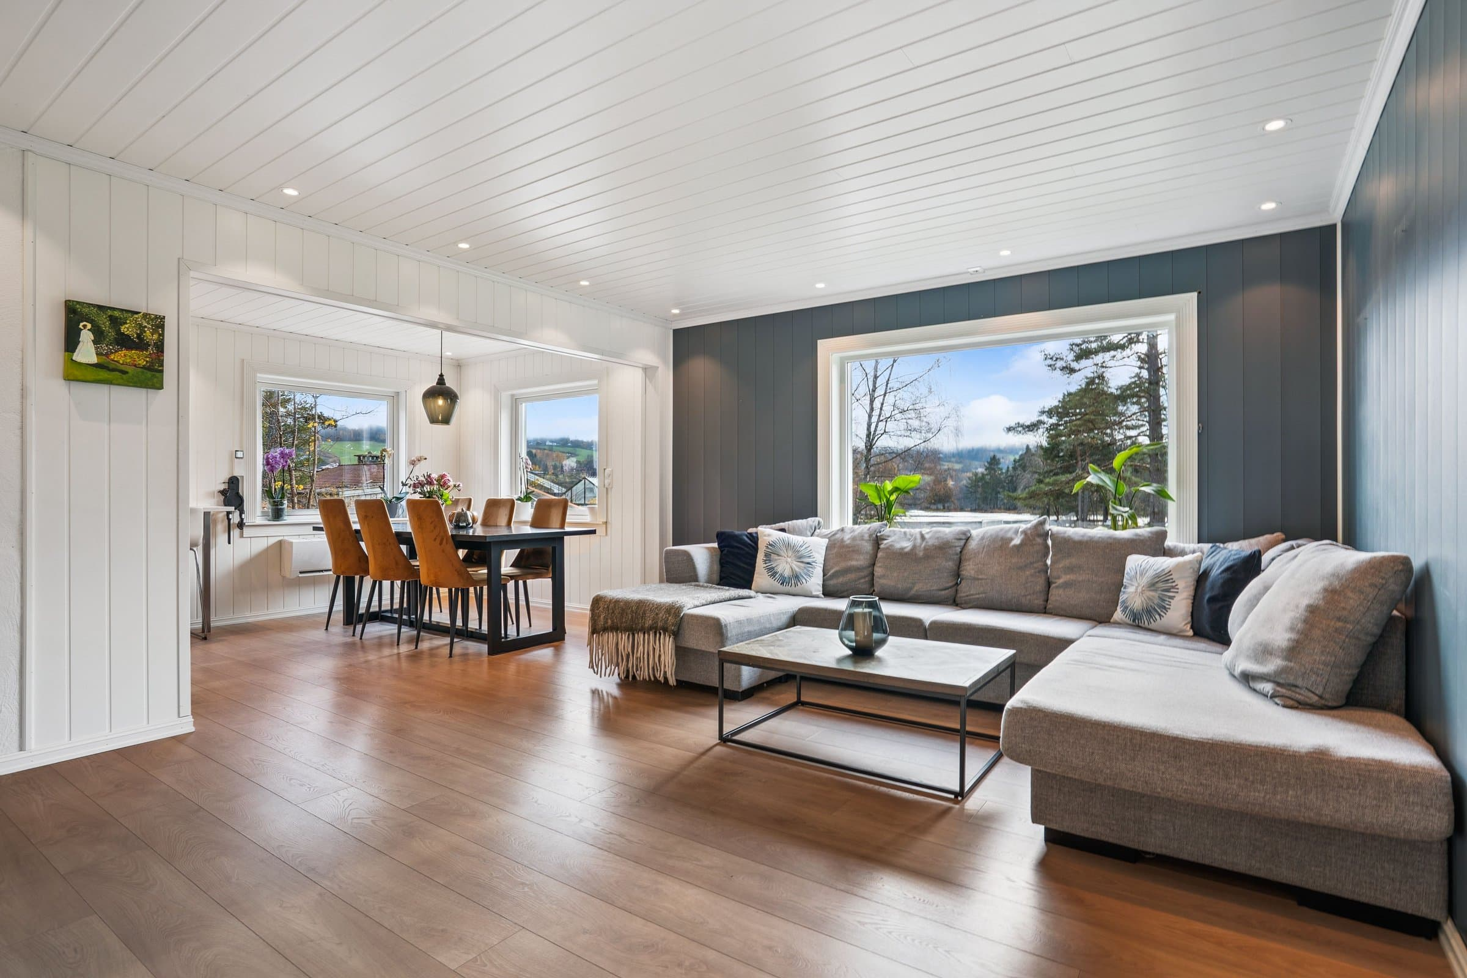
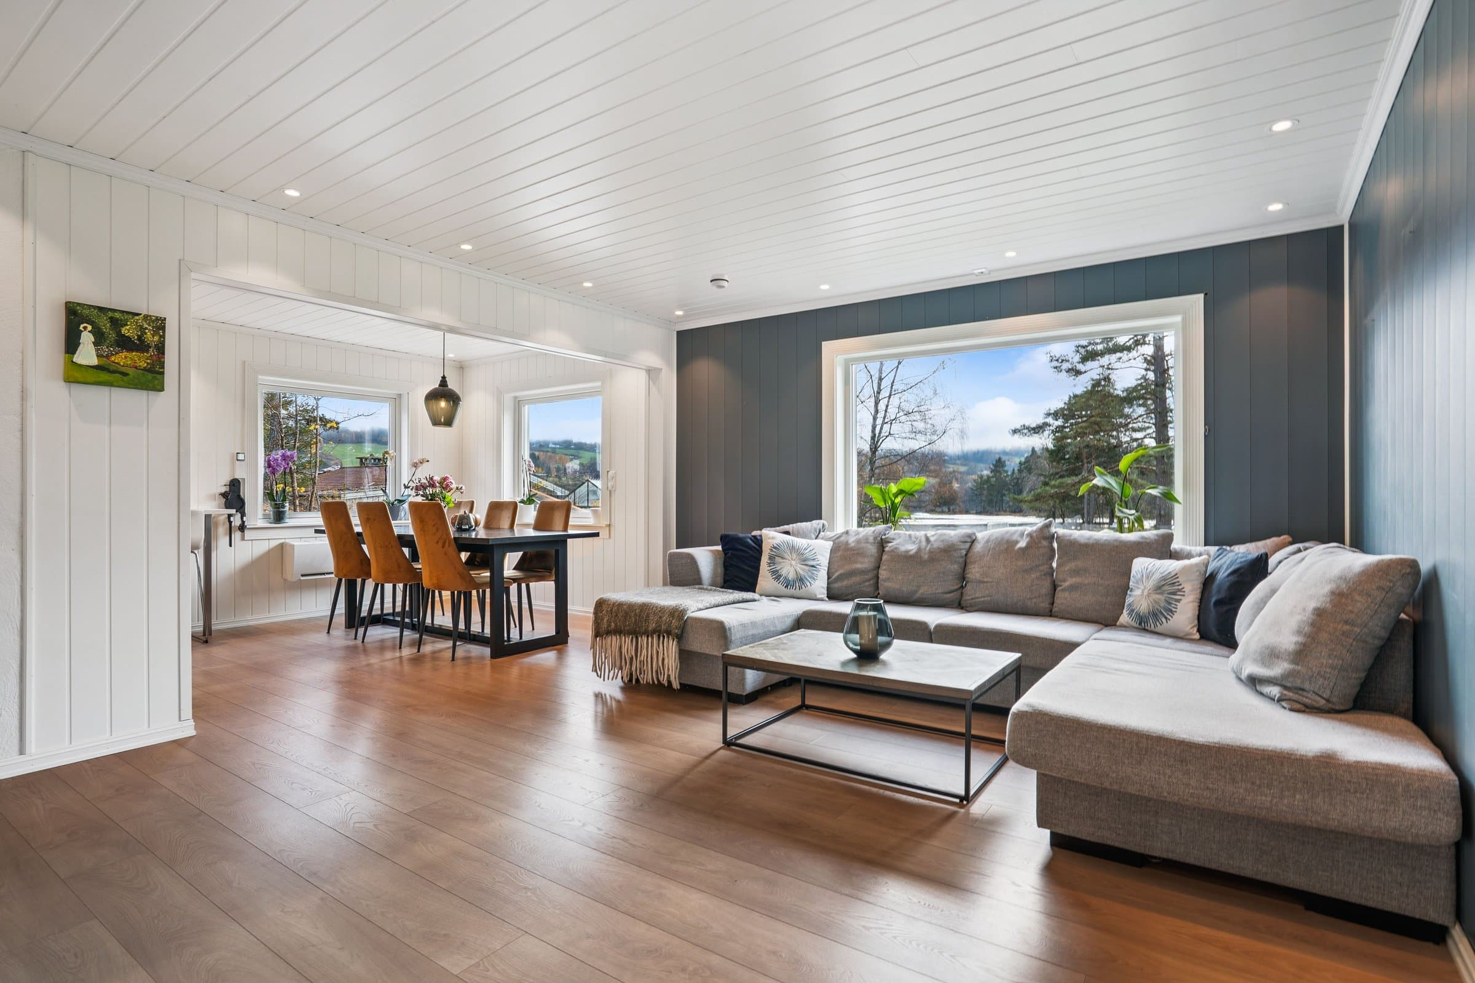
+ smoke detector (719, 281)
